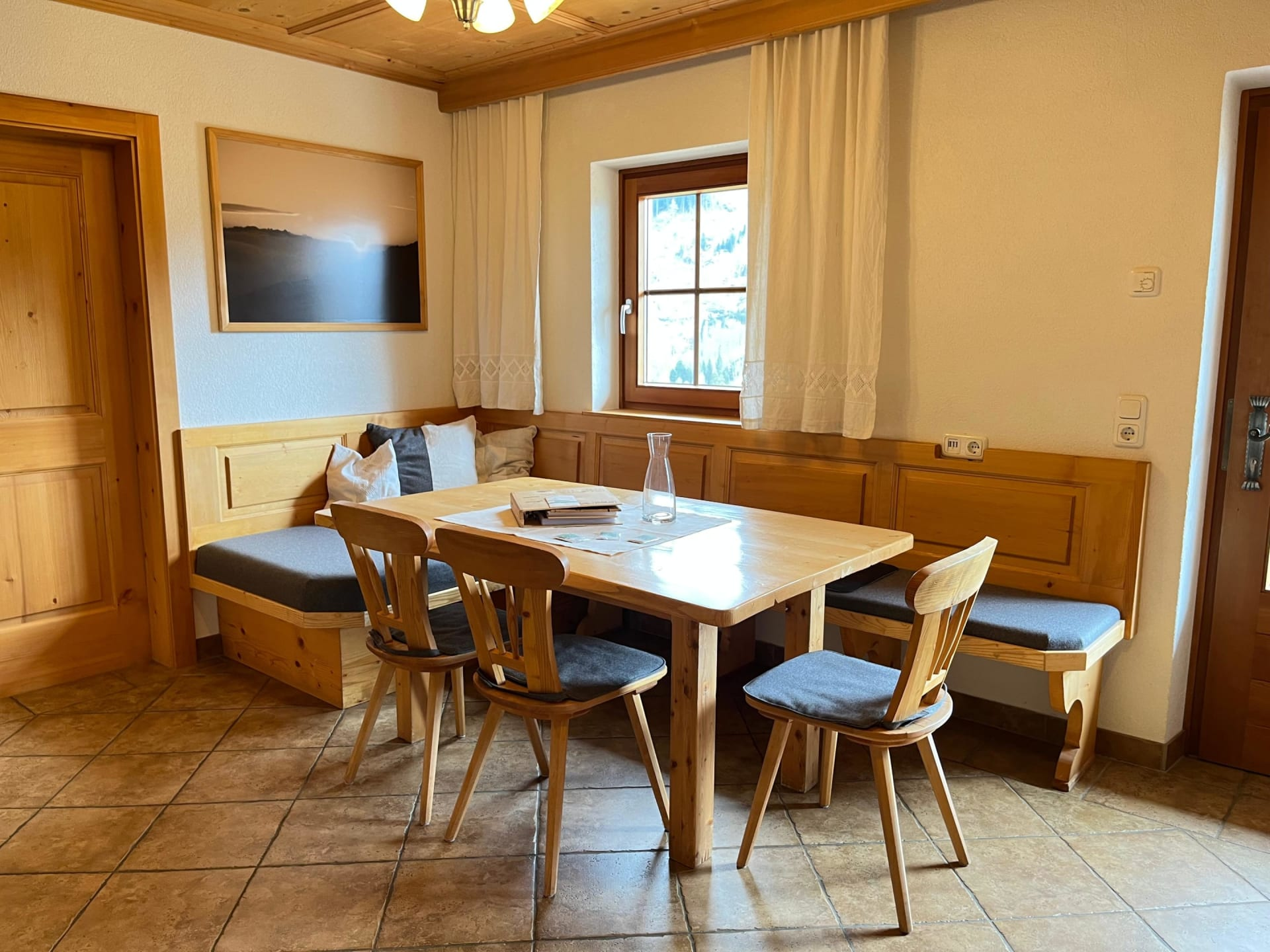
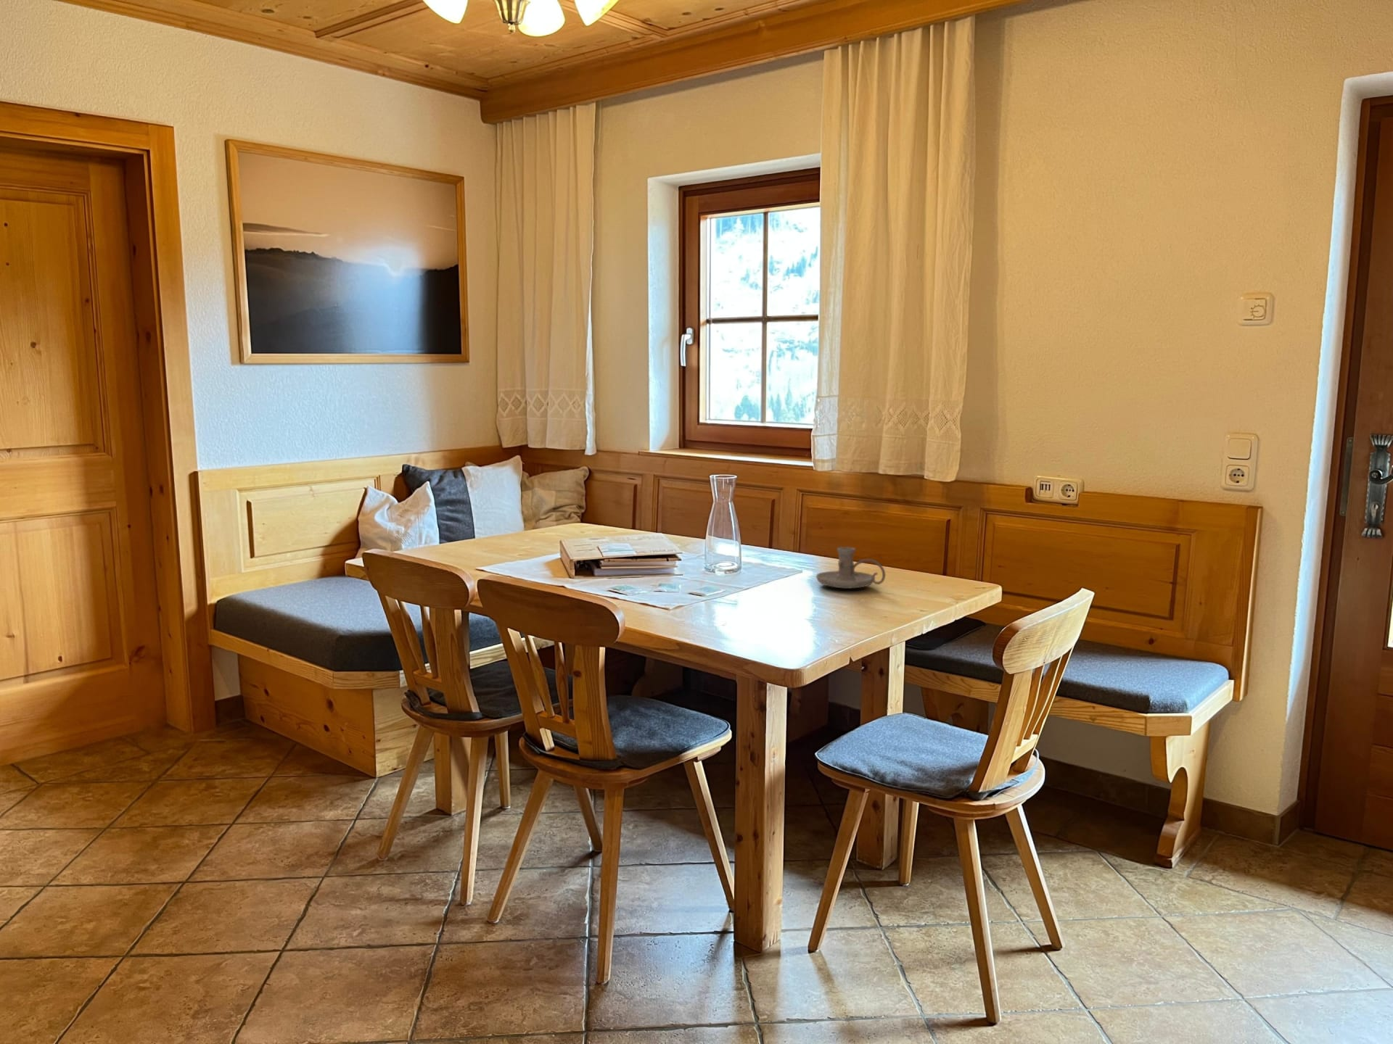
+ candle holder (852, 568)
